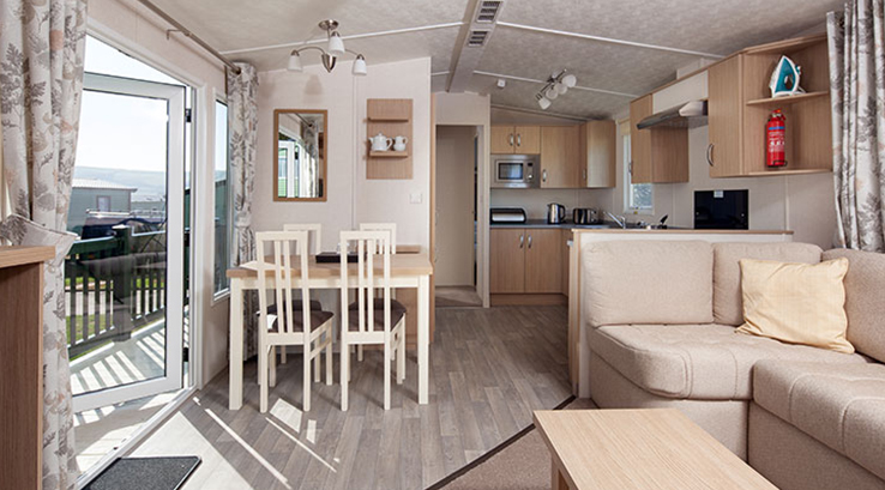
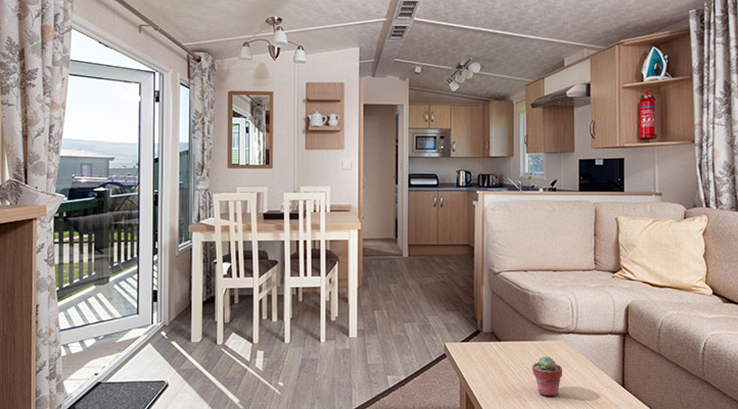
+ potted succulent (547, 374)
